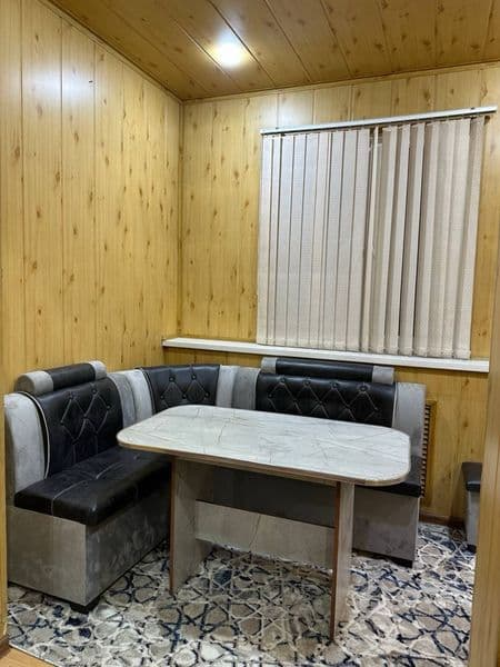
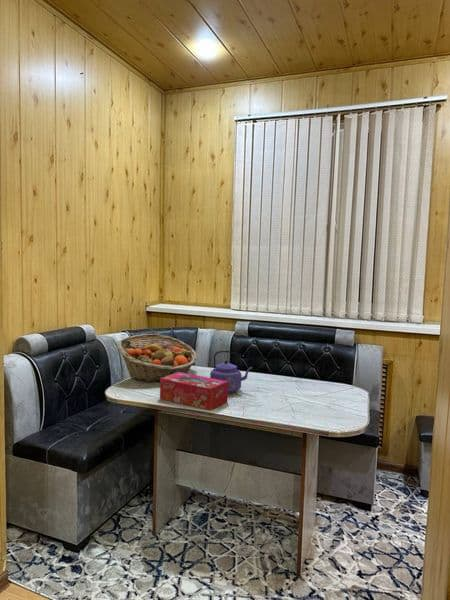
+ fruit basket (157, 356)
+ kettle (231, 371)
+ tissue box (193, 390)
